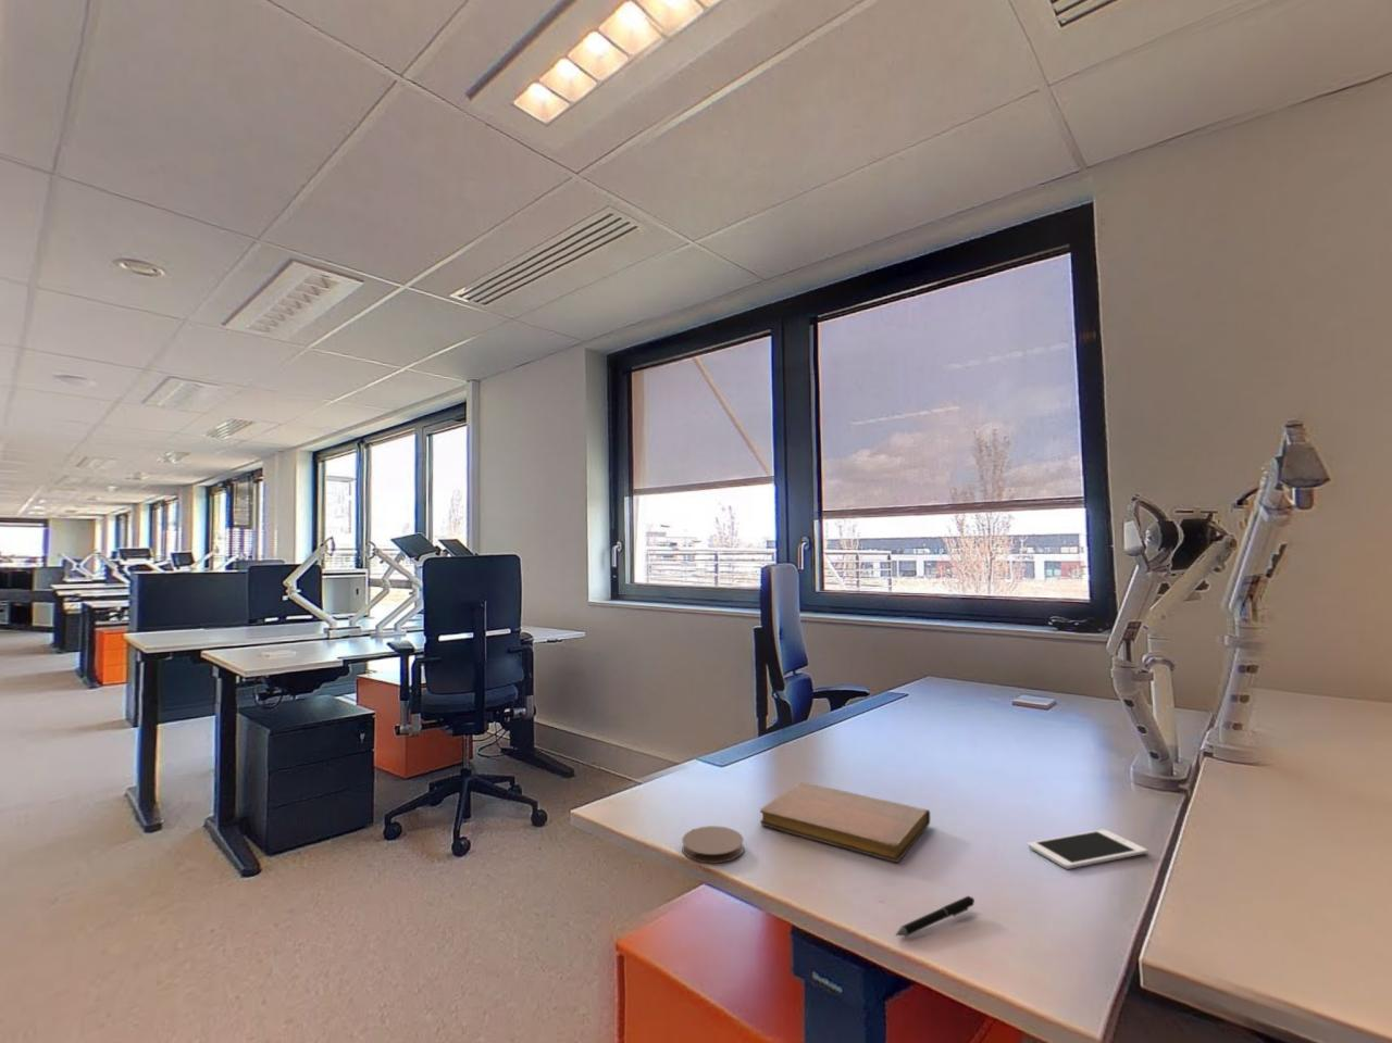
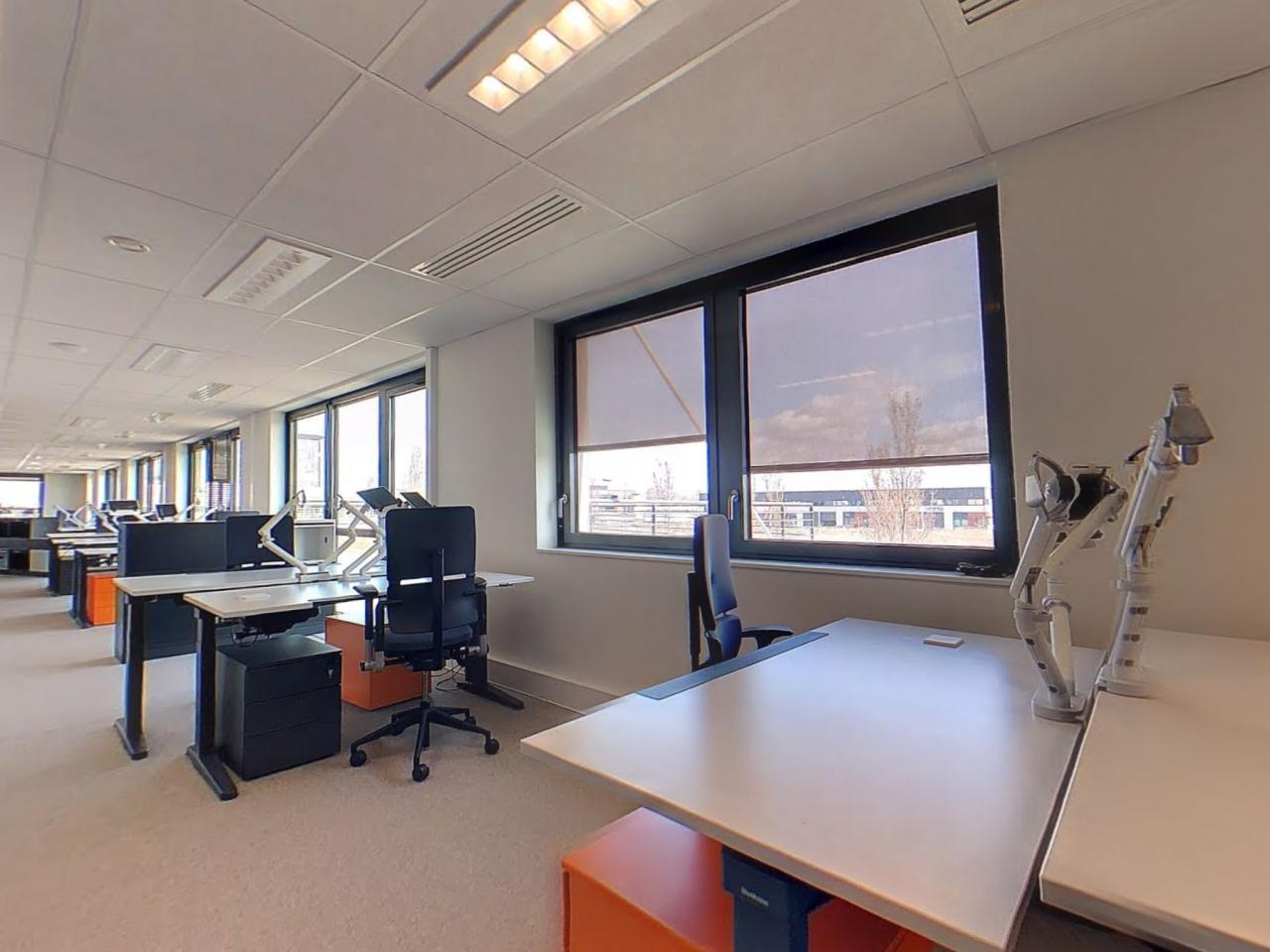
- notebook (844, 816)
- pen (935, 916)
- cell phone (1086, 848)
- coaster (712, 844)
